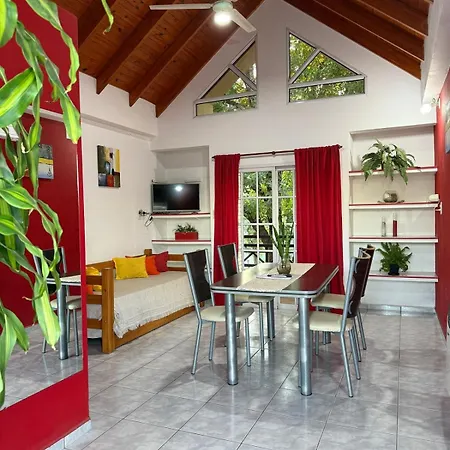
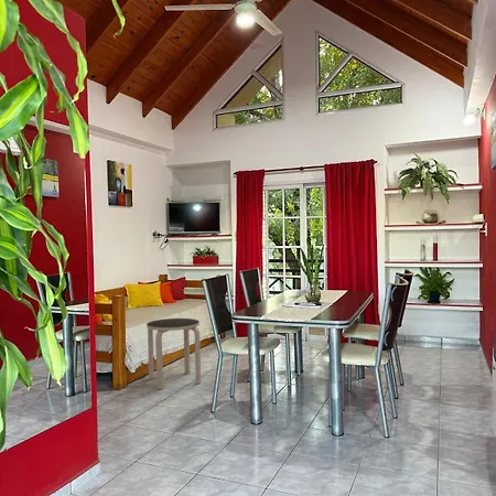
+ side table (184, 352)
